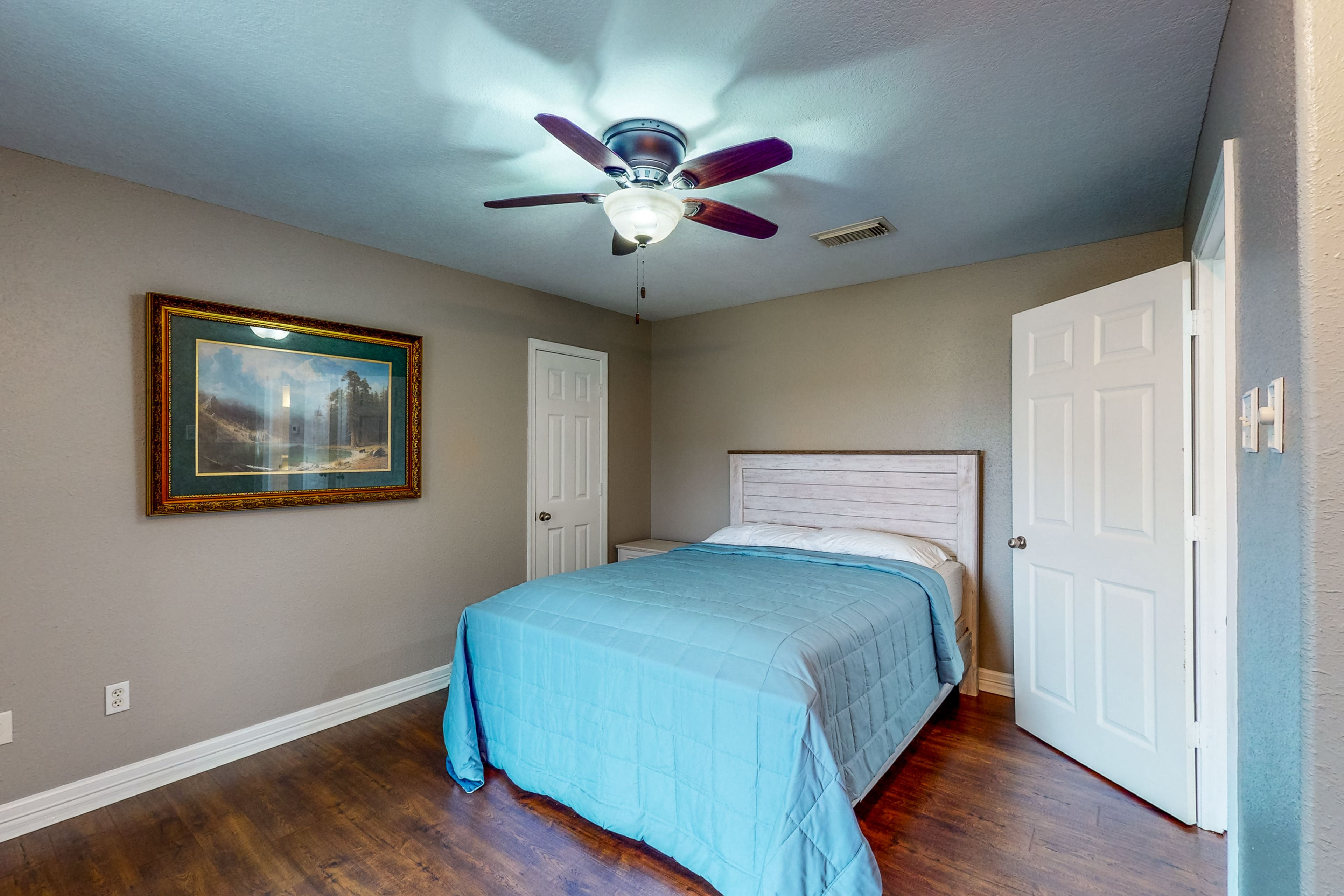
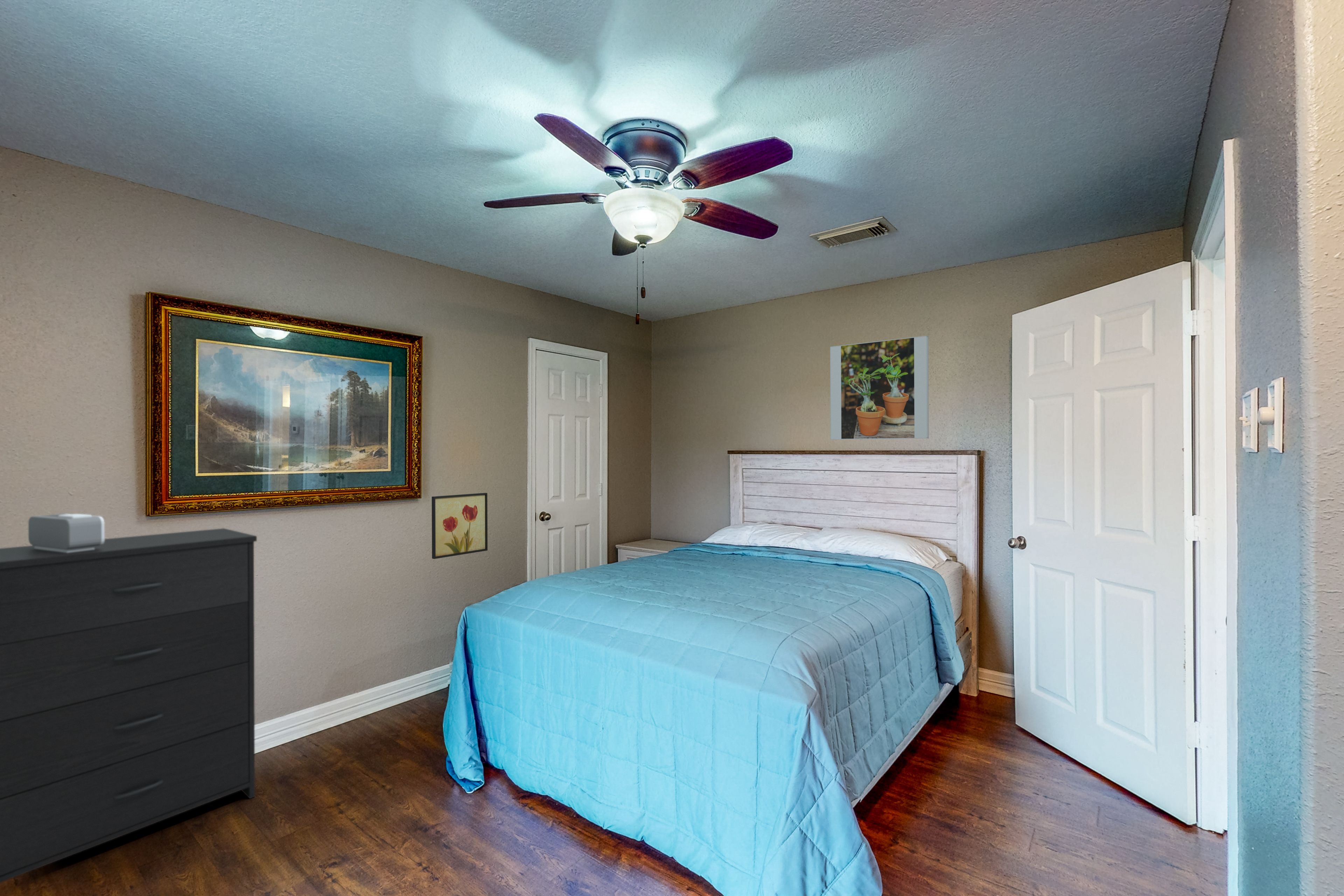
+ wall art (460, 524)
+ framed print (877, 390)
+ alarm clock (66, 531)
+ dresser (126, 683)
